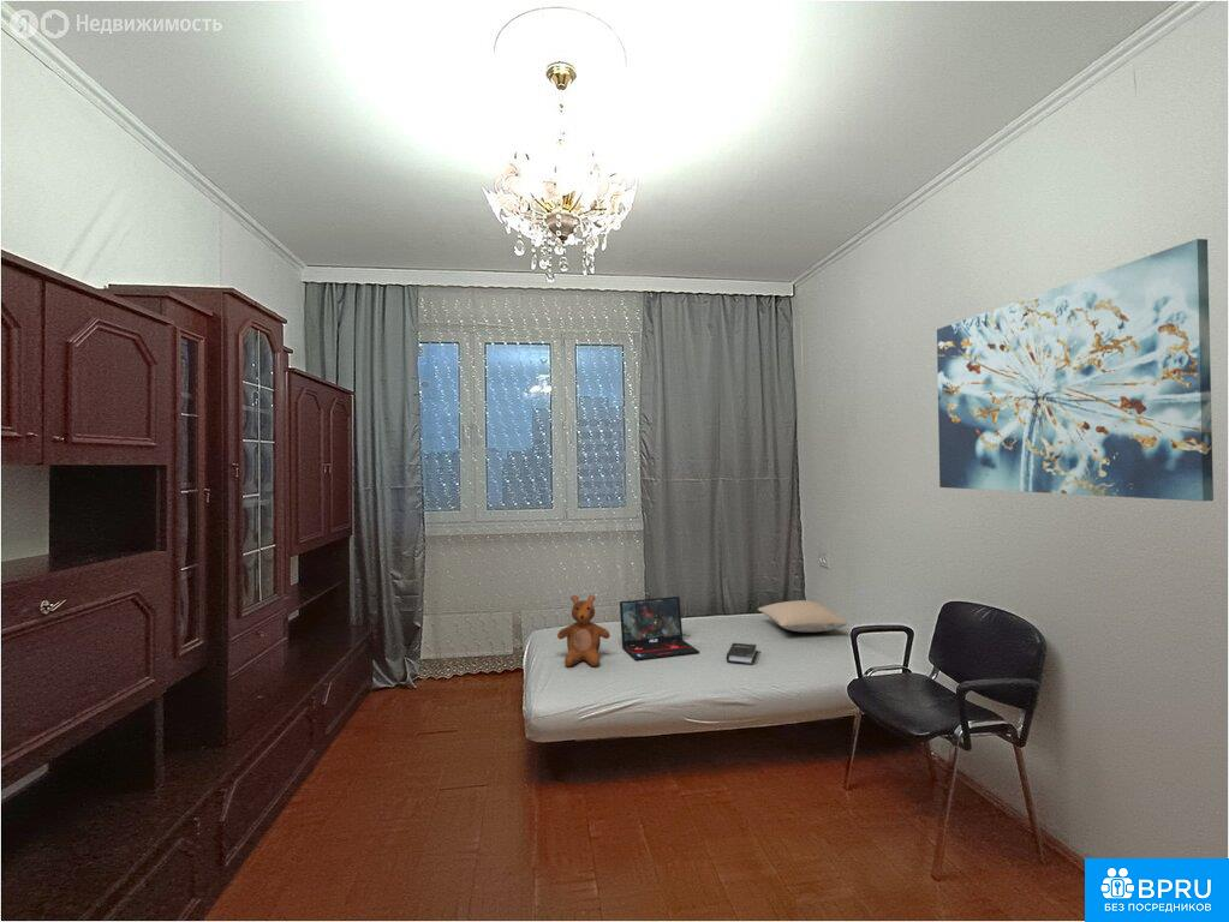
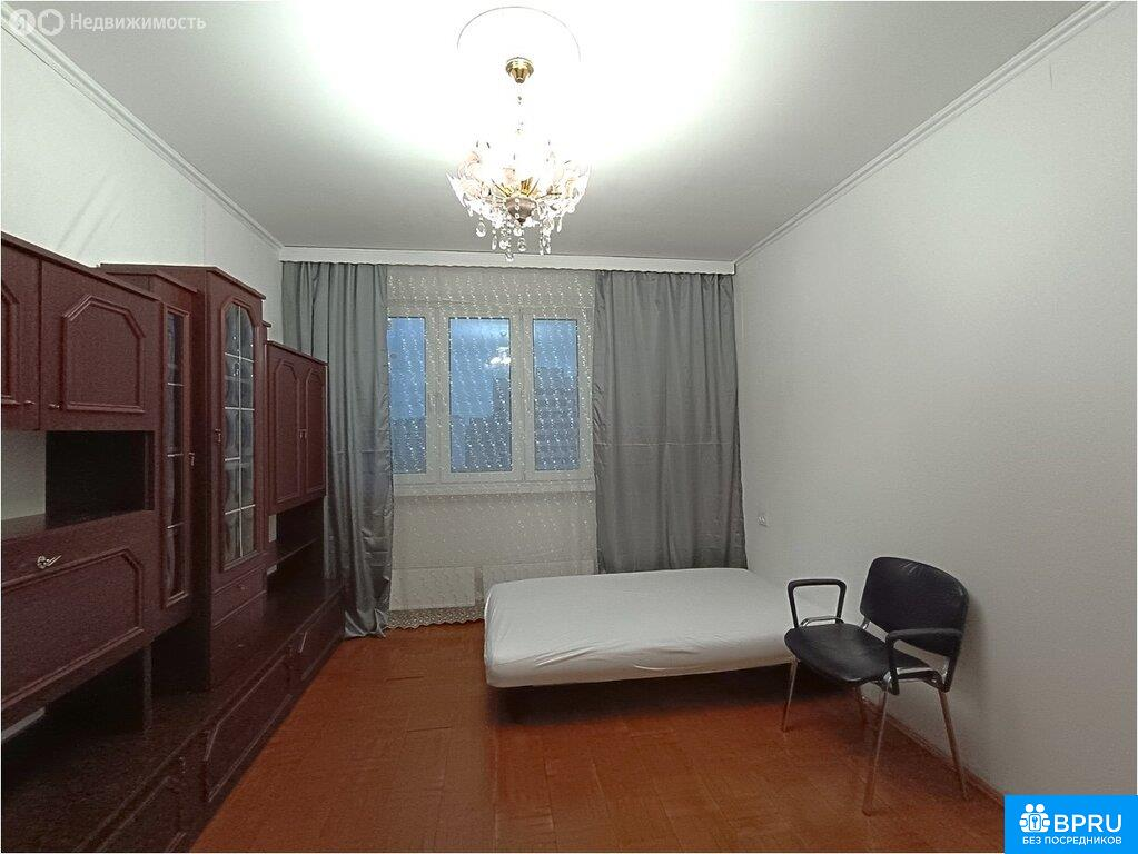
- wall art (1040, 394)
- hardback book (741, 653)
- pillow (800, 616)
- laptop (658, 627)
- teddy bear (583, 629)
